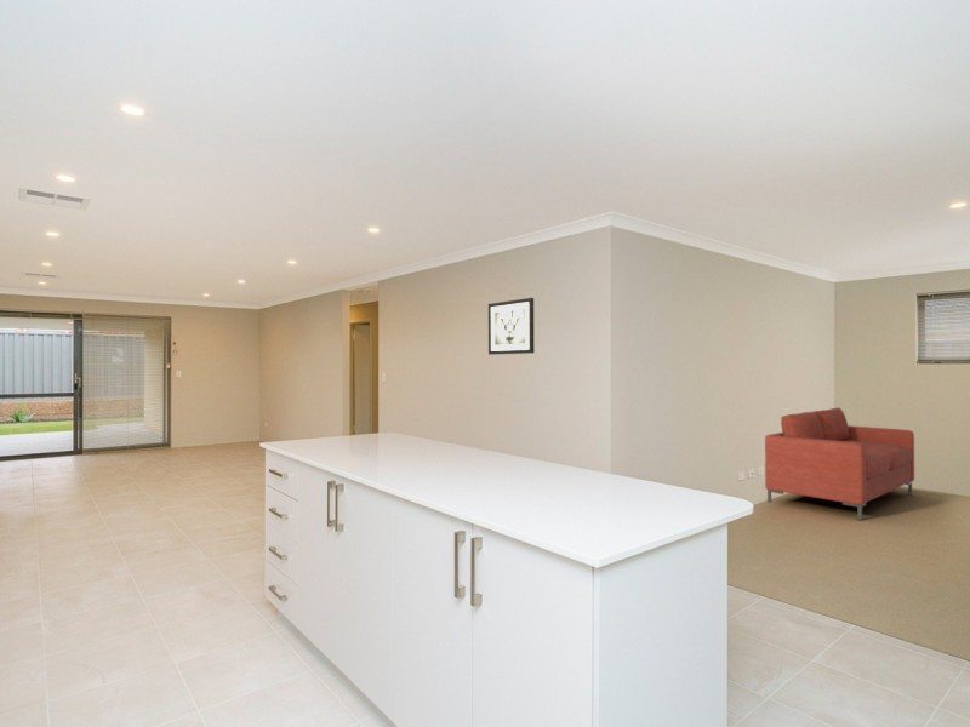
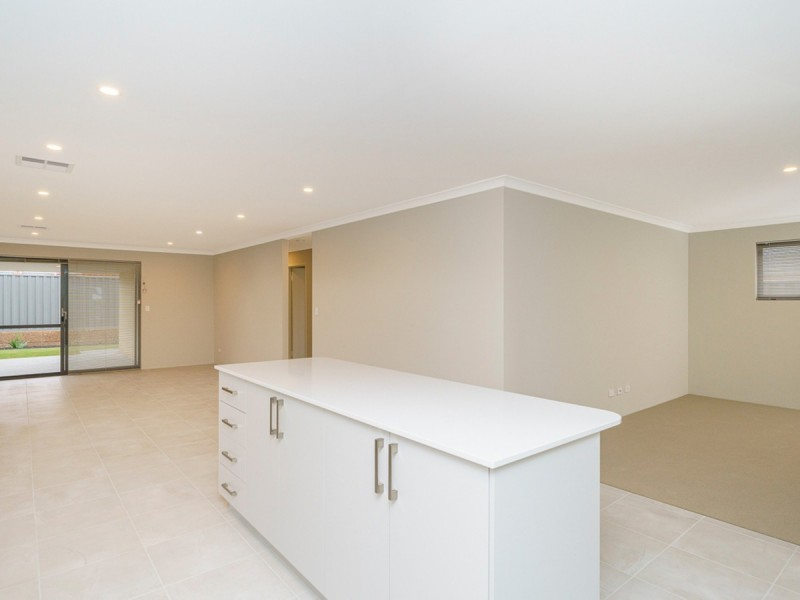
- sofa (843, 454)
- wall art (509, 327)
